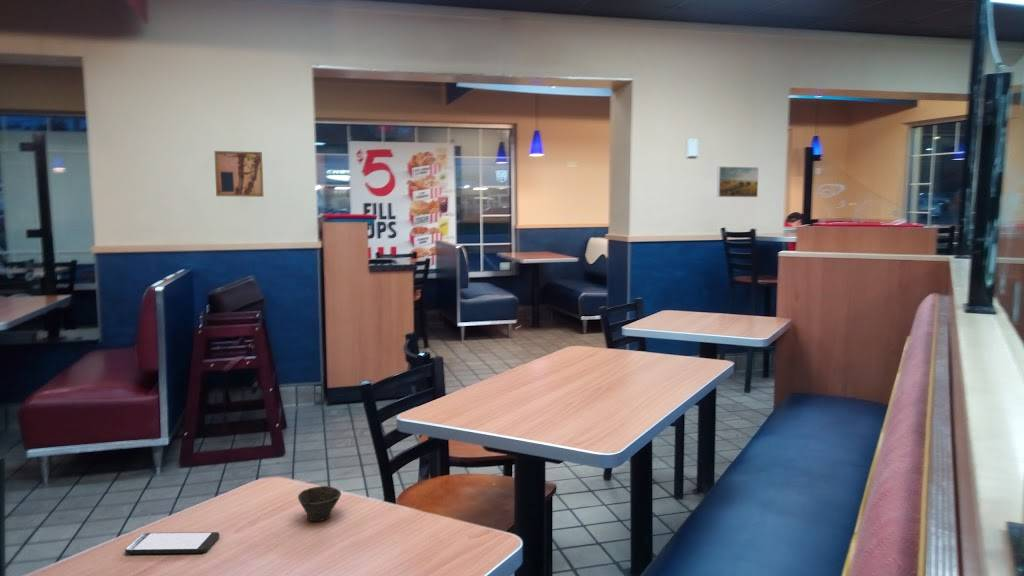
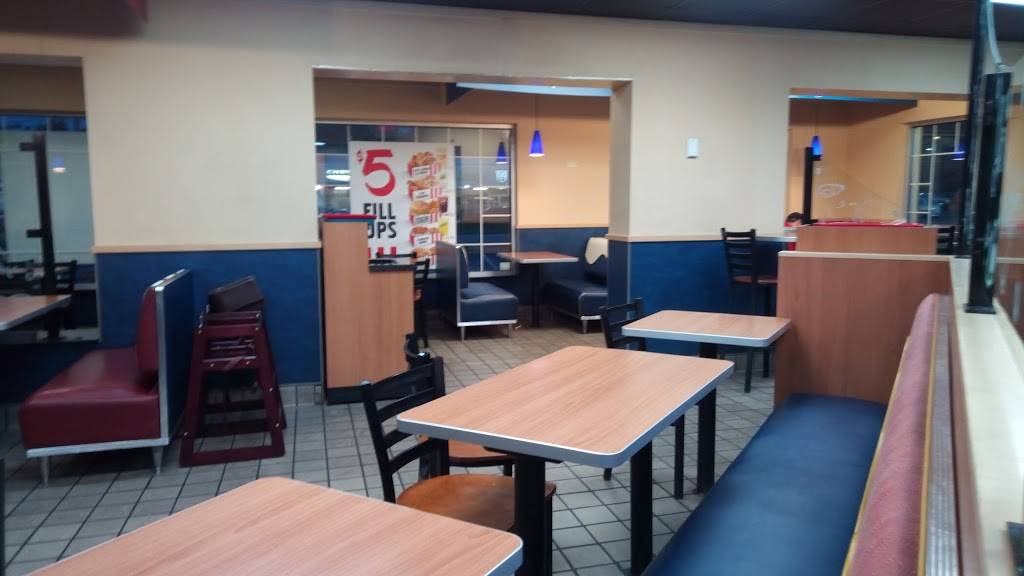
- smartphone (173, 542)
- cup (321, 504)
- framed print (737, 182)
- wall art (239, 174)
